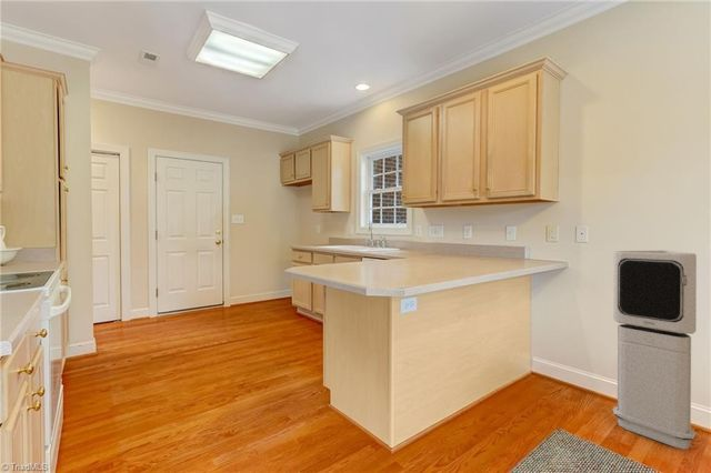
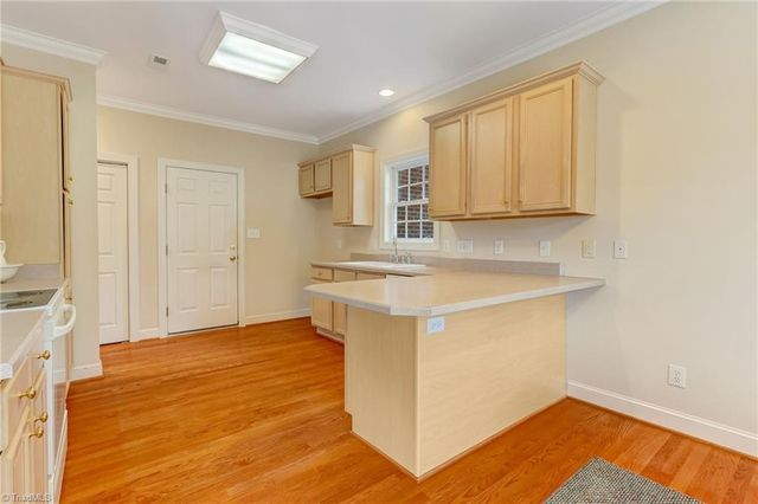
- air purifier (657, 340)
